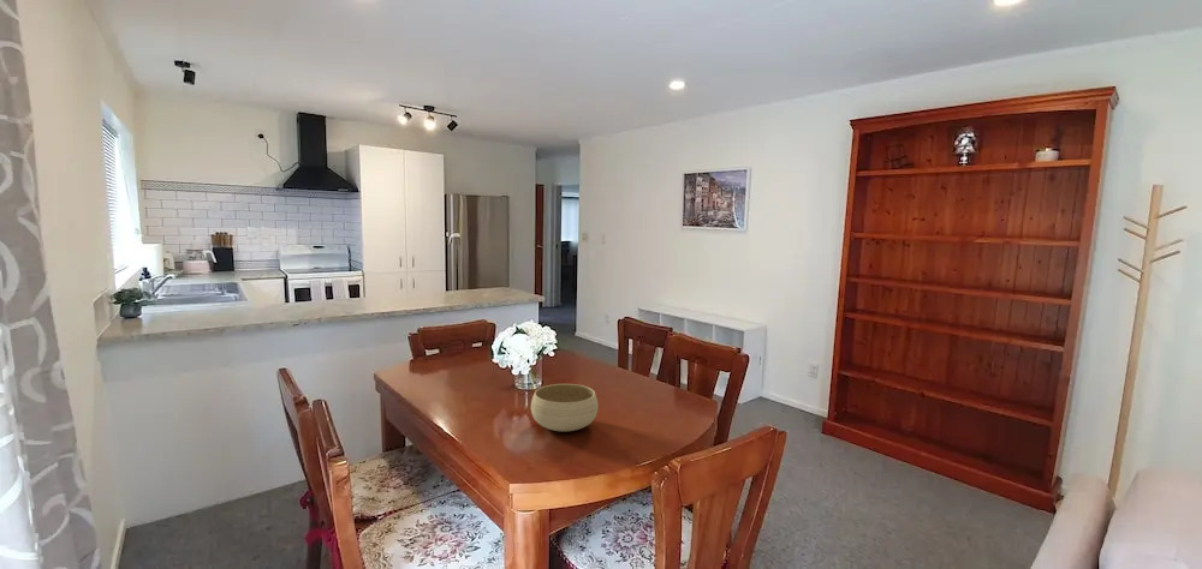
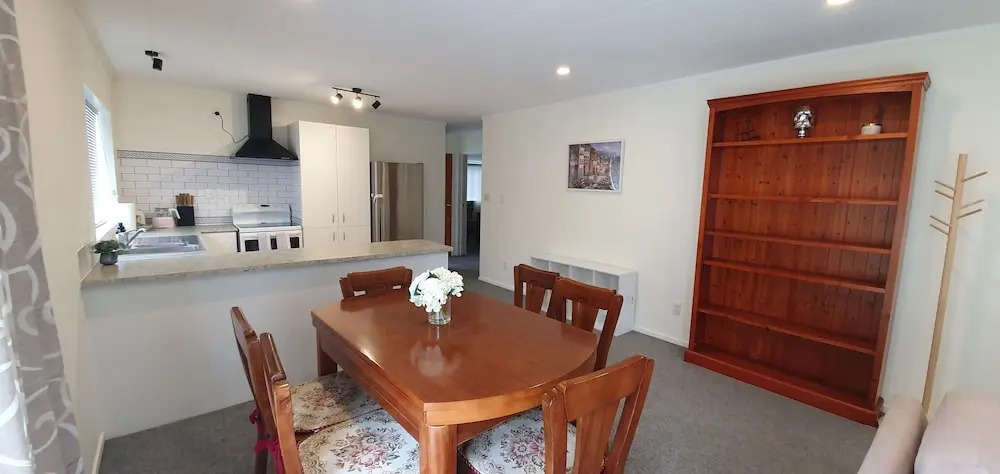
- bowl (564, 408)
